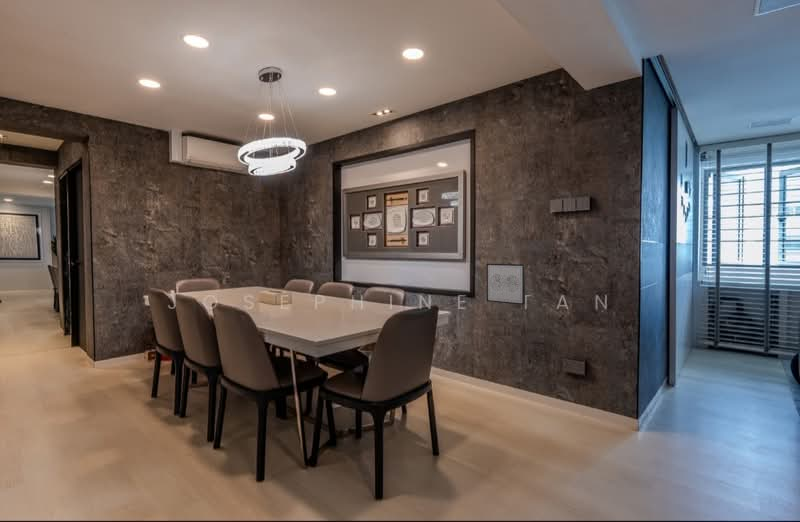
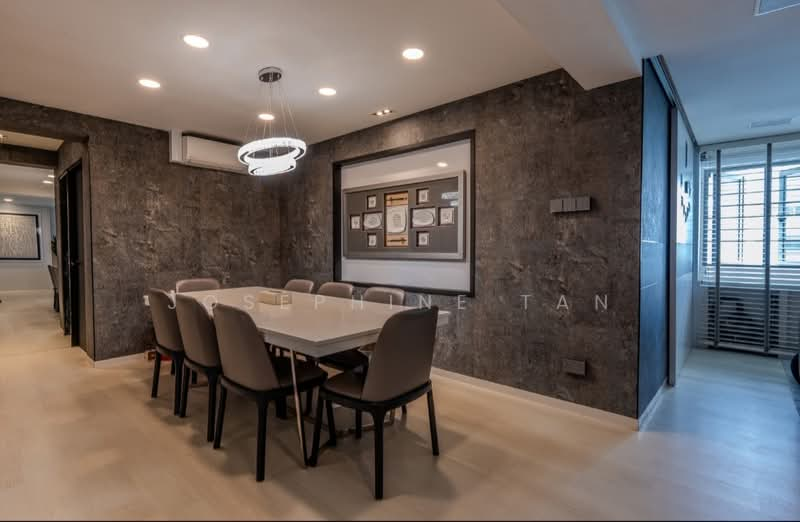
- wall art (505, 283)
